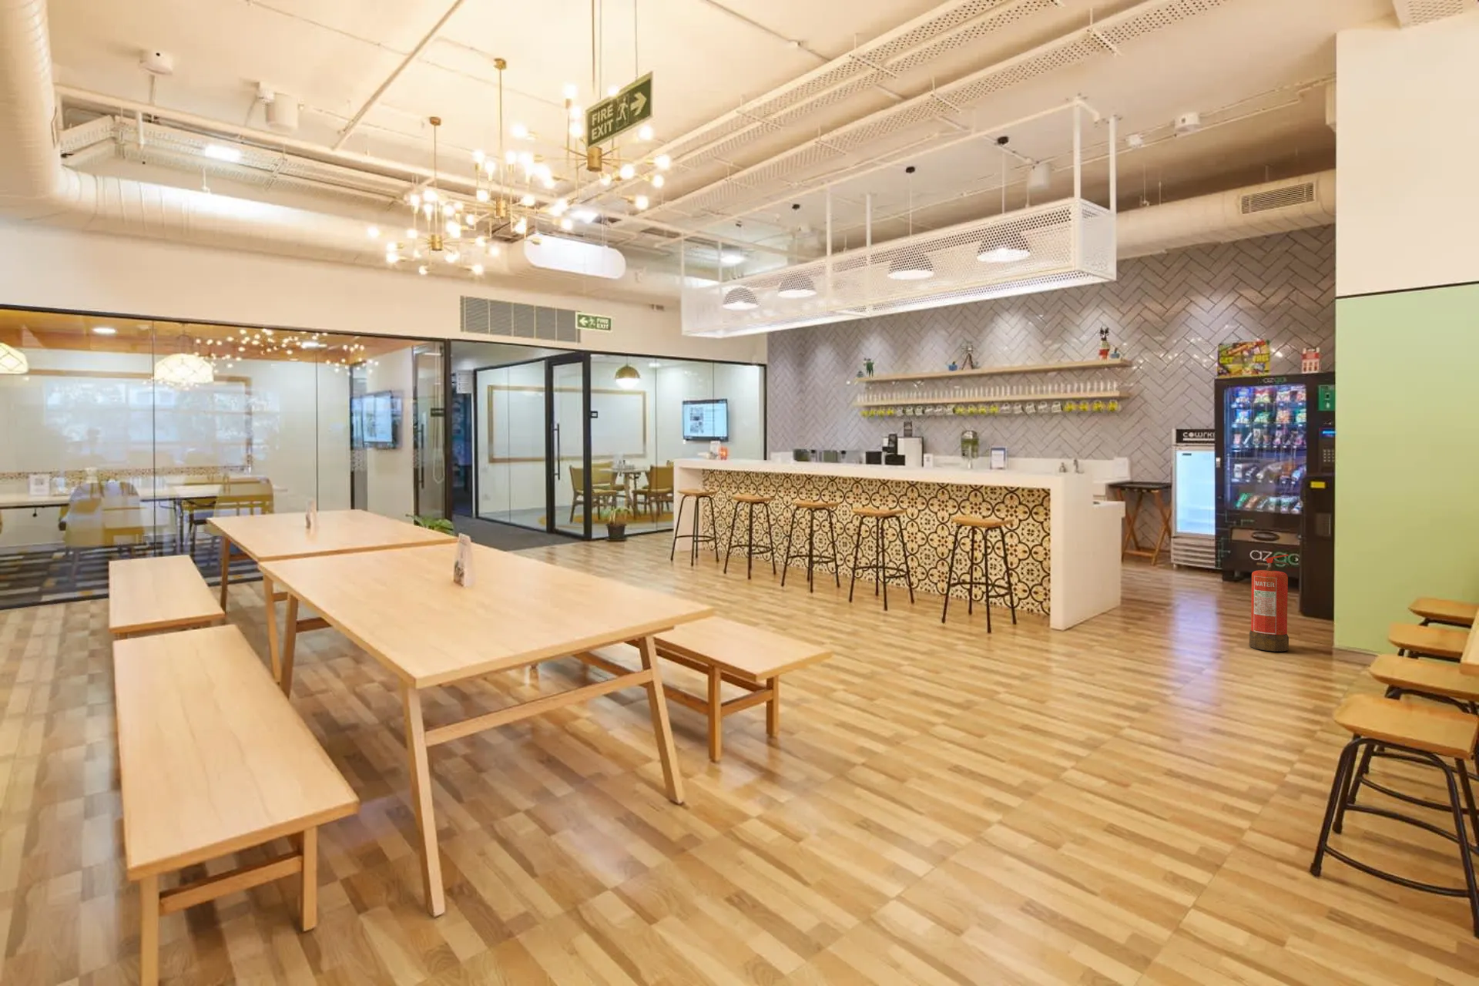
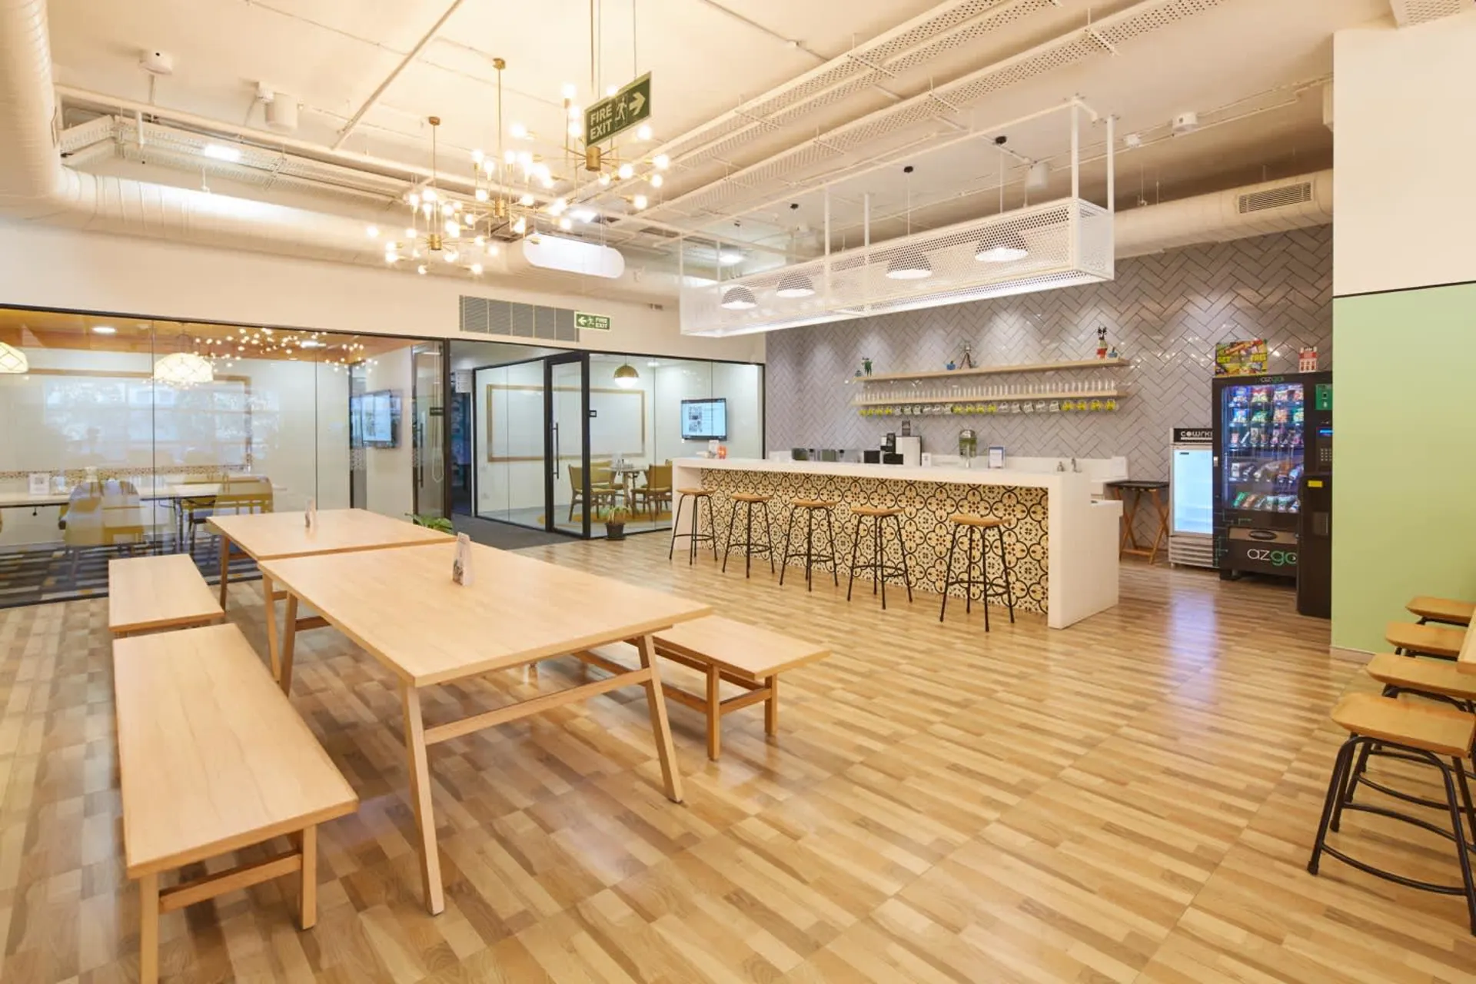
- fire extinguisher (1269, 600)
